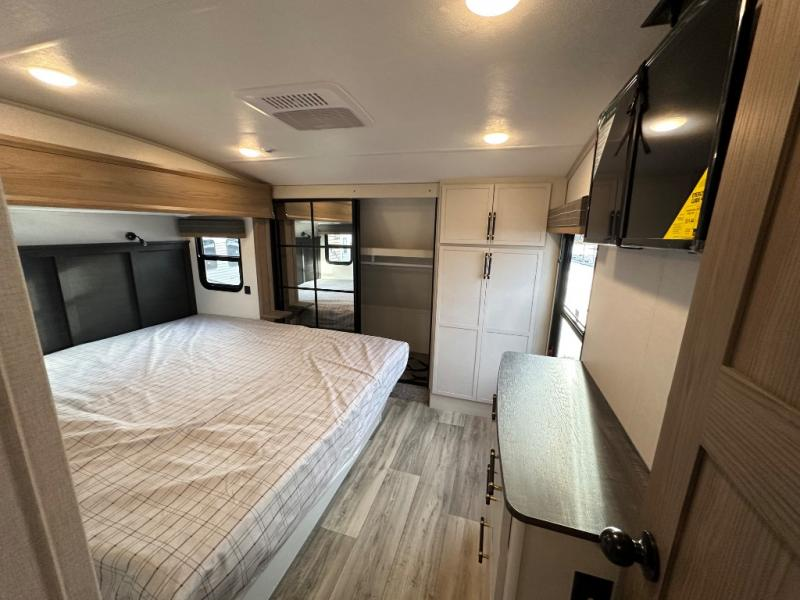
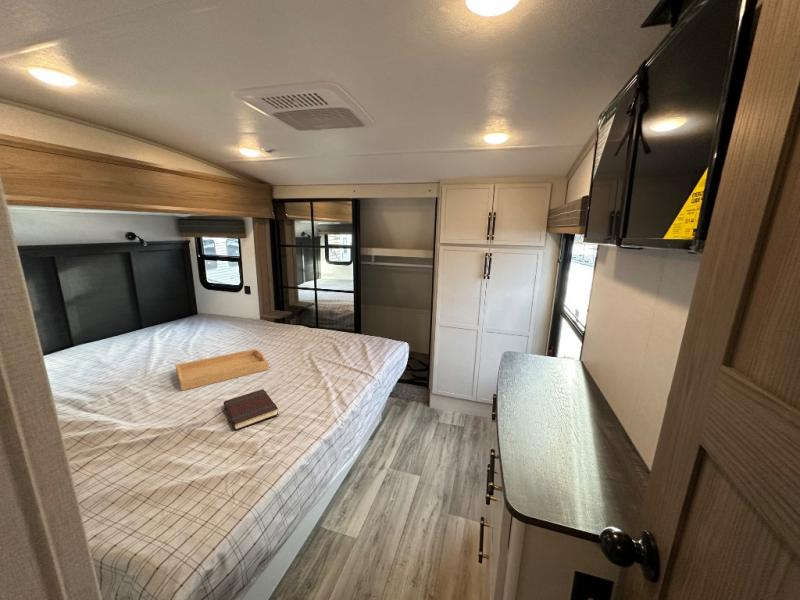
+ serving tray (223, 365)
+ book (250, 407)
